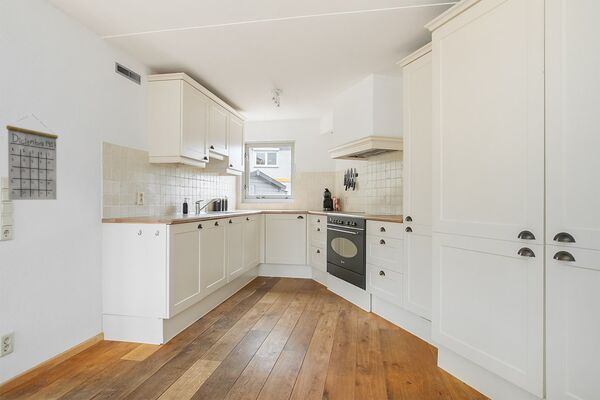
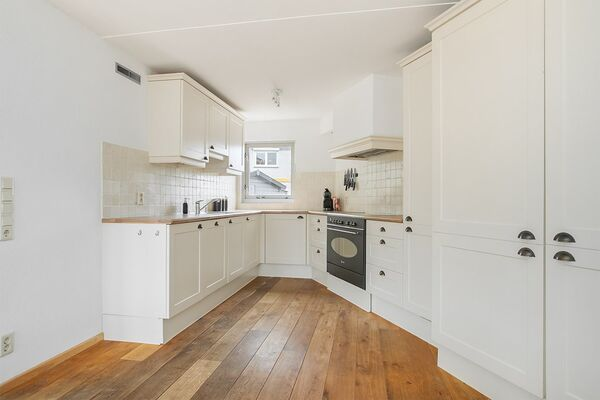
- calendar (34, 157)
